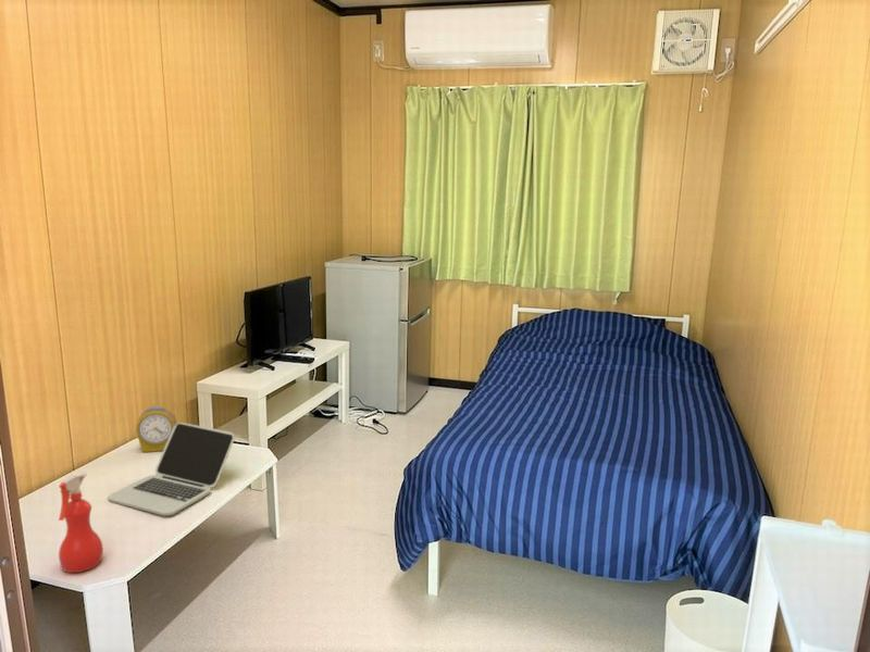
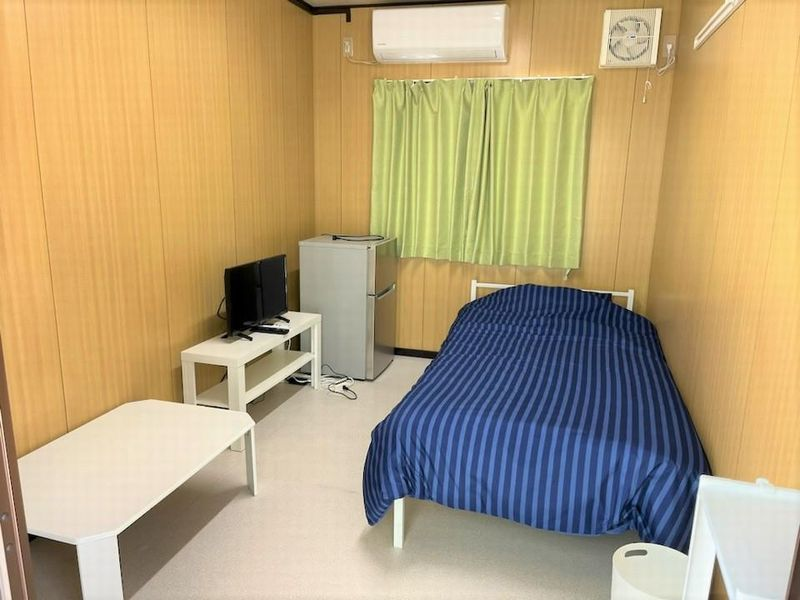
- spray bottle (75, 522)
- alarm clock (157, 427)
- laptop (173, 465)
